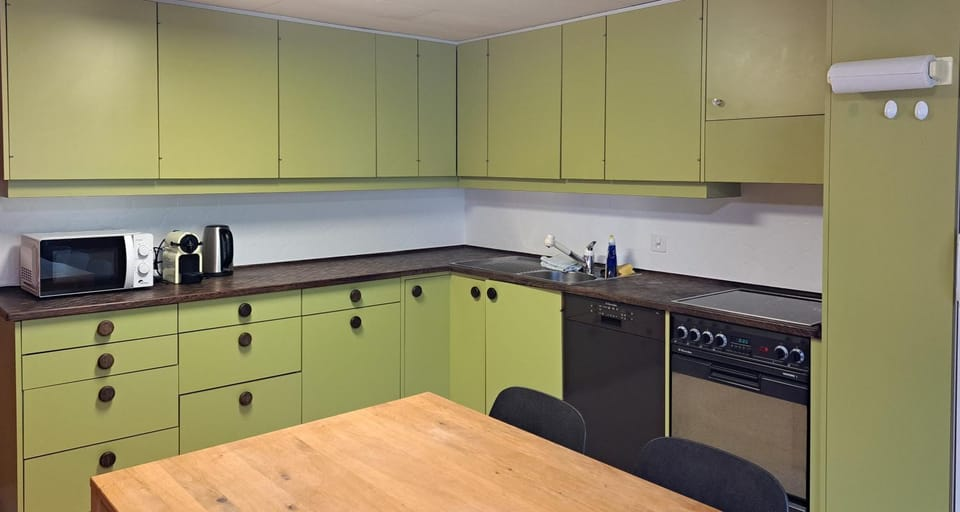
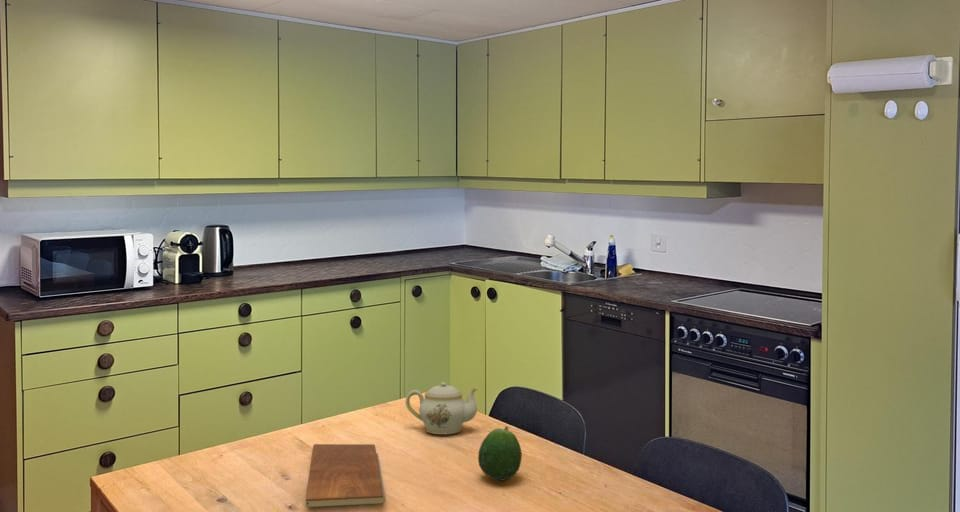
+ teapot (441, 406)
+ fruit (499, 453)
+ chopping board (345, 467)
